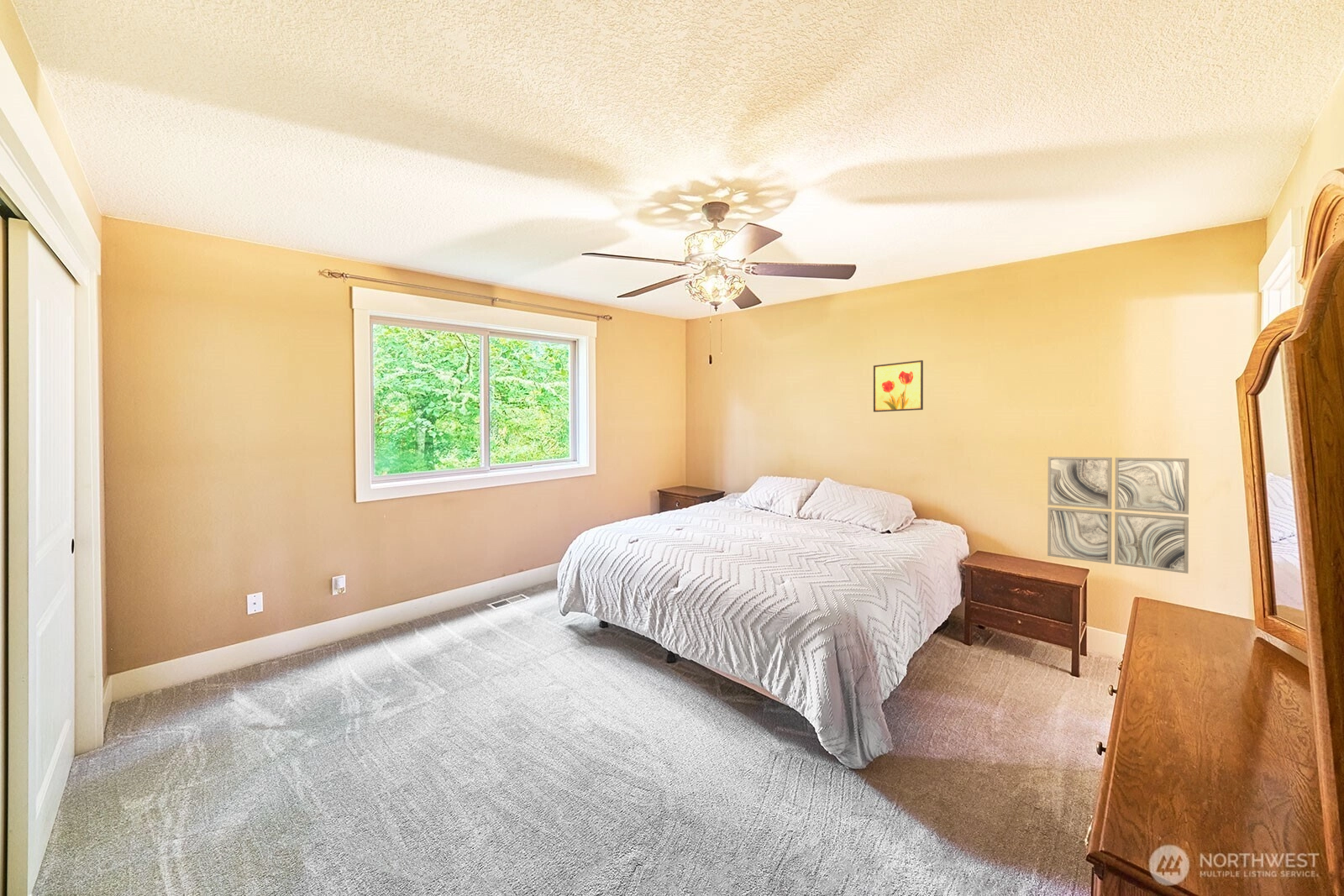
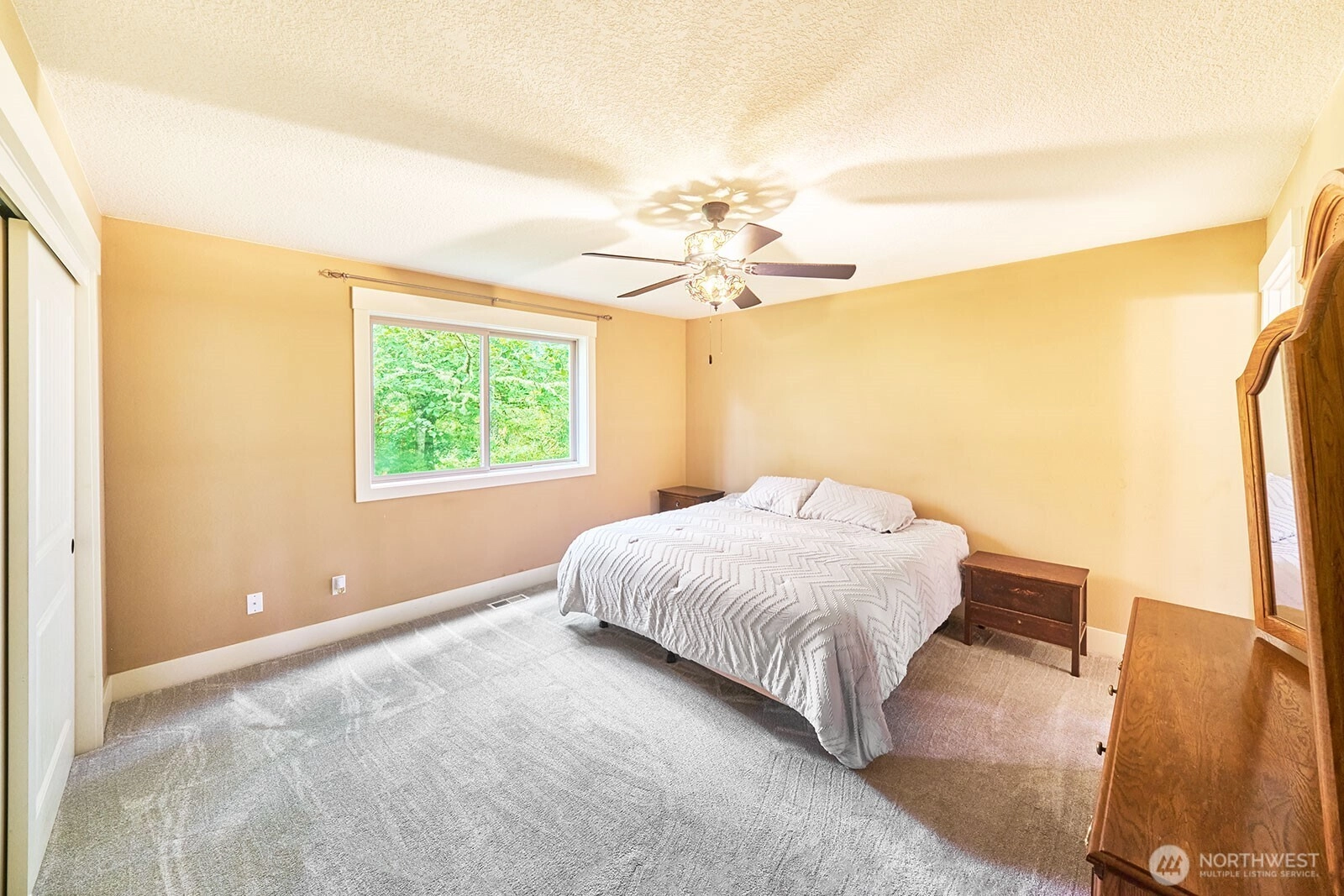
- wall art (1115, 509)
- wall art (897, 386)
